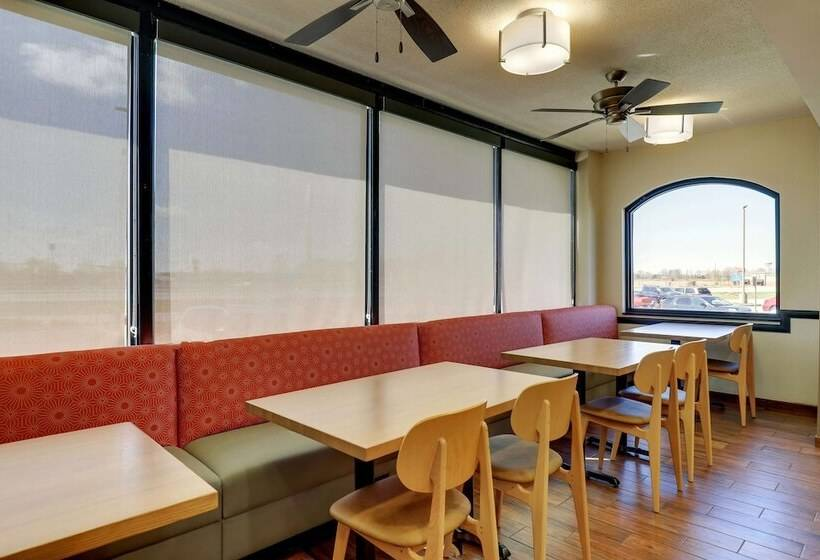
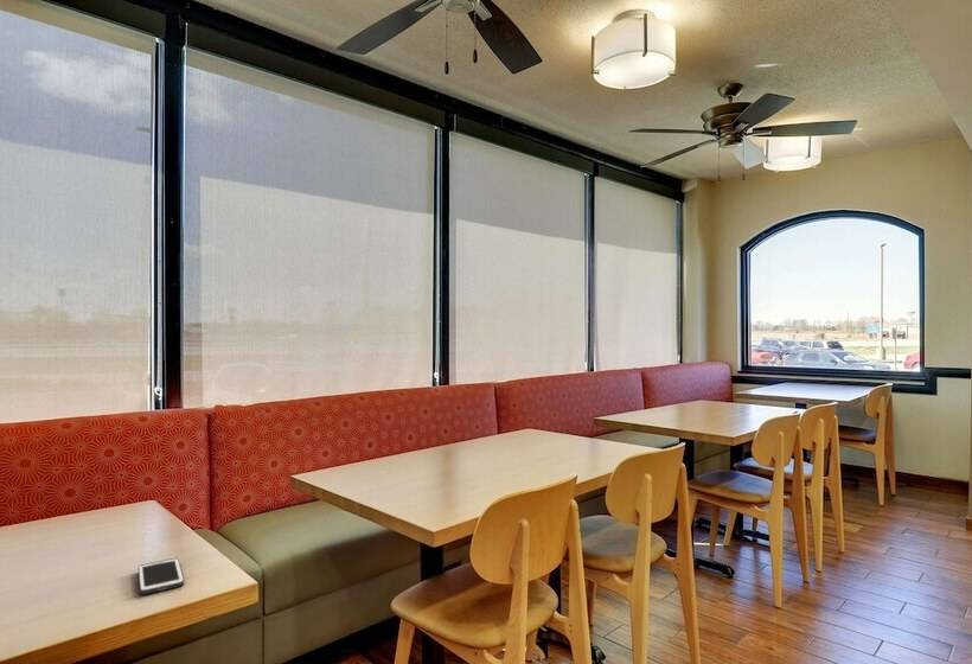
+ cell phone (160, 575)
